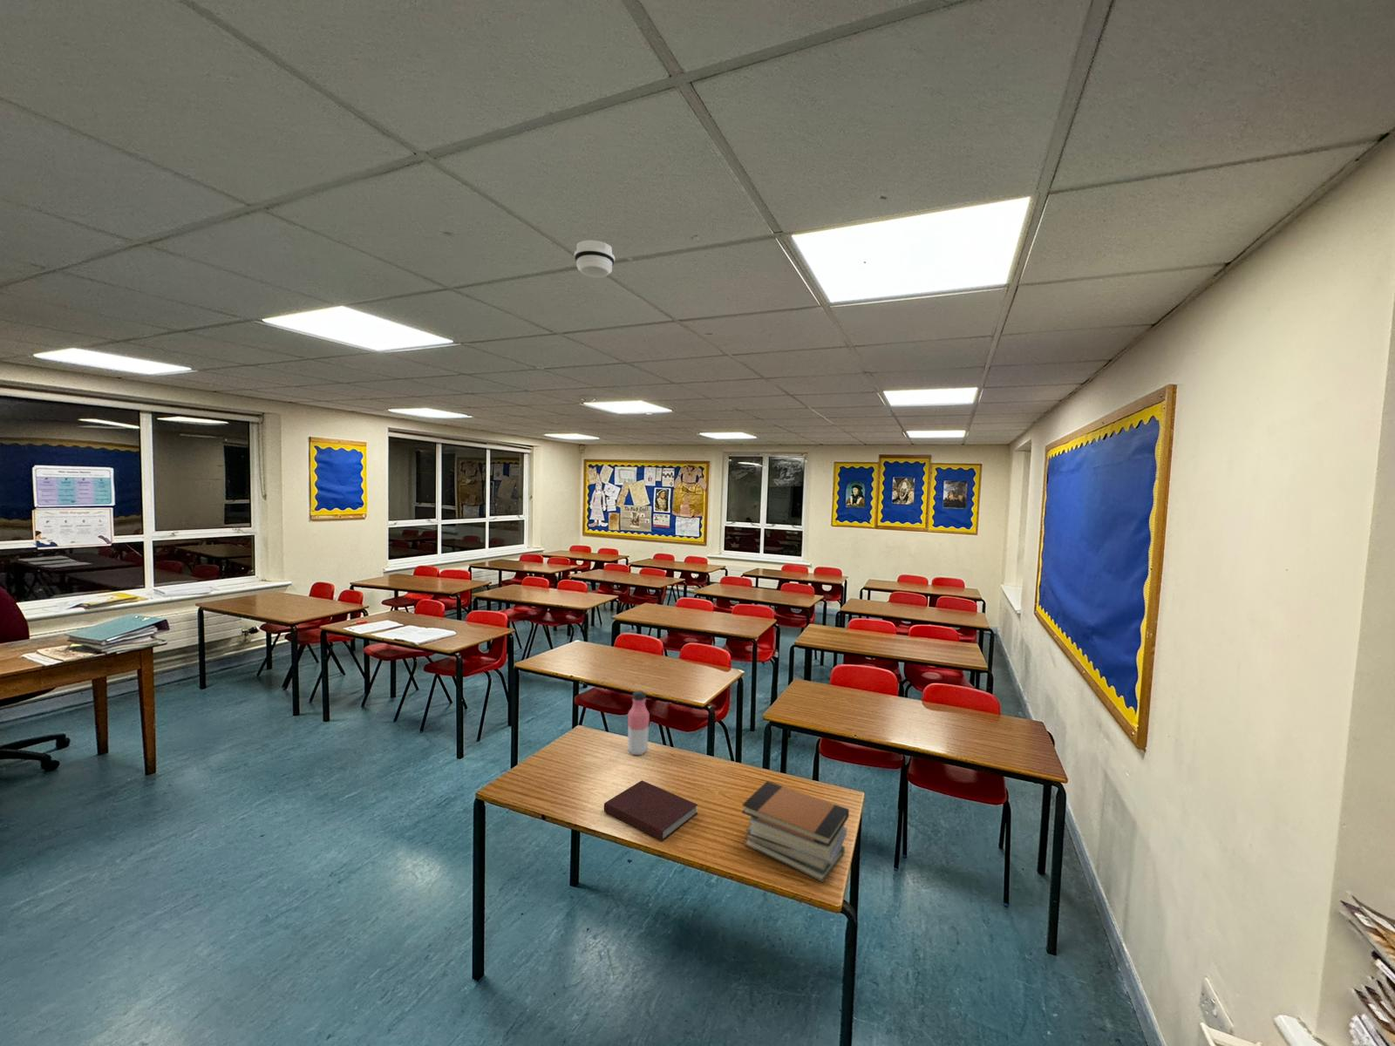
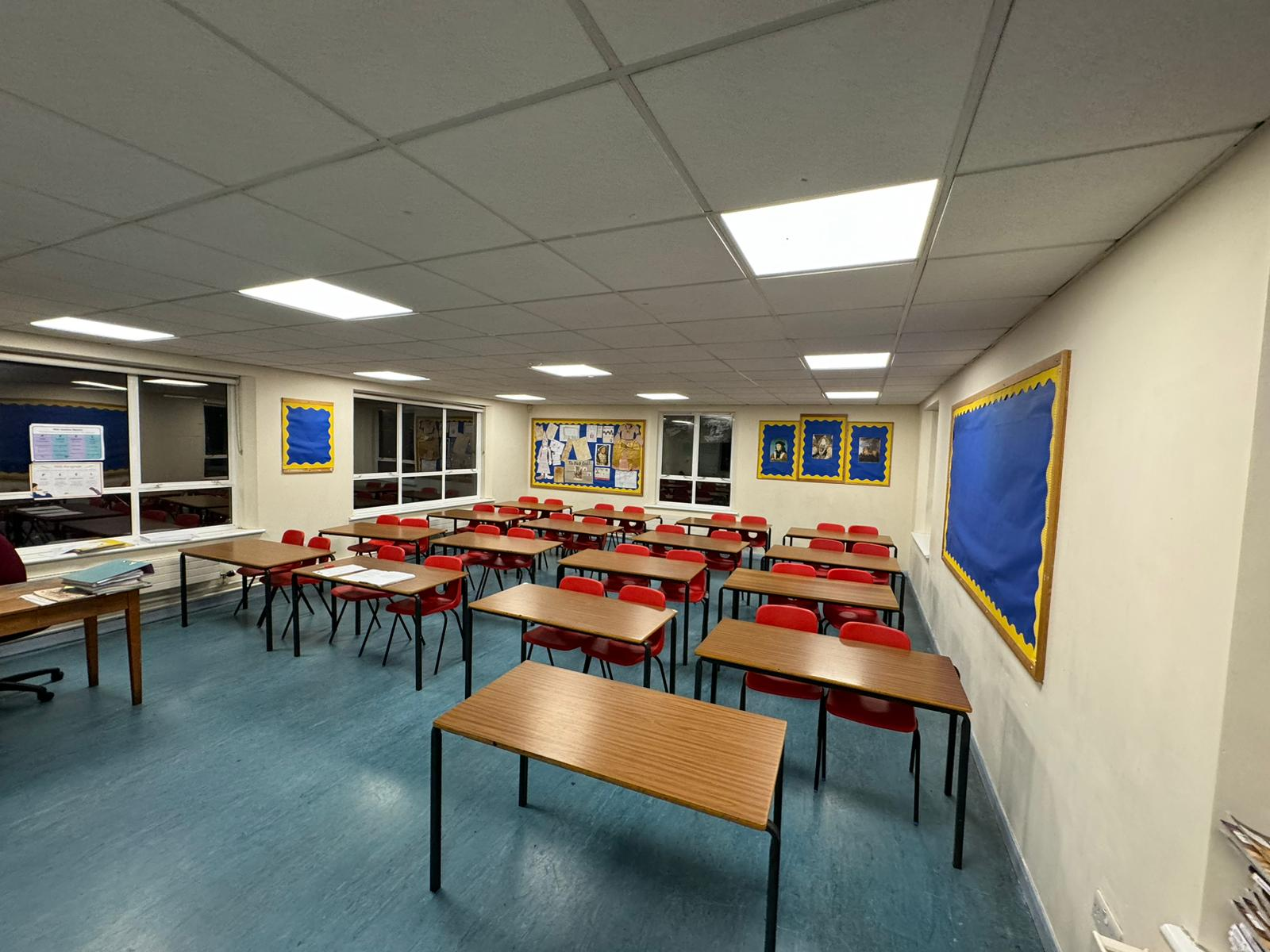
- smoke detector (594, 259)
- water bottle (638, 722)
- notebook (650, 808)
- book stack (795, 828)
